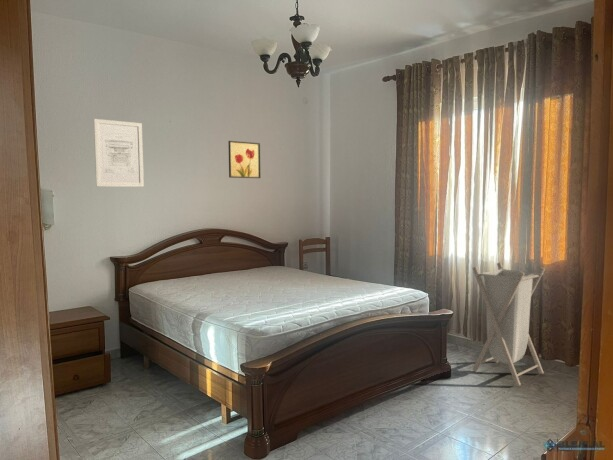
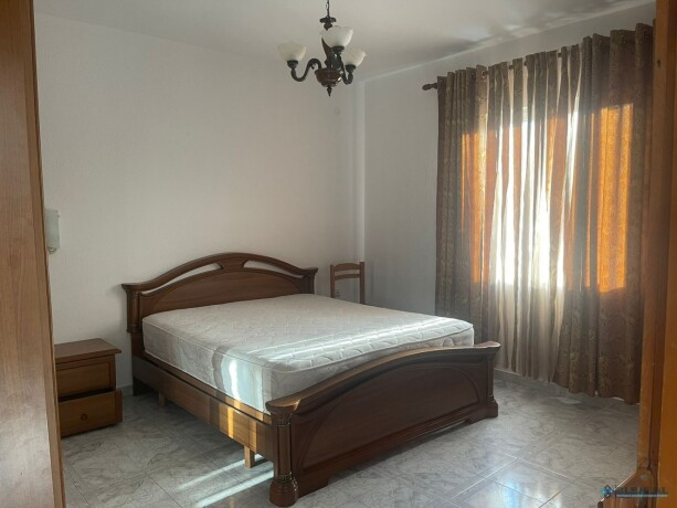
- wall art (244, 160)
- laundry hamper (507, 320)
- wall art (119, 153)
